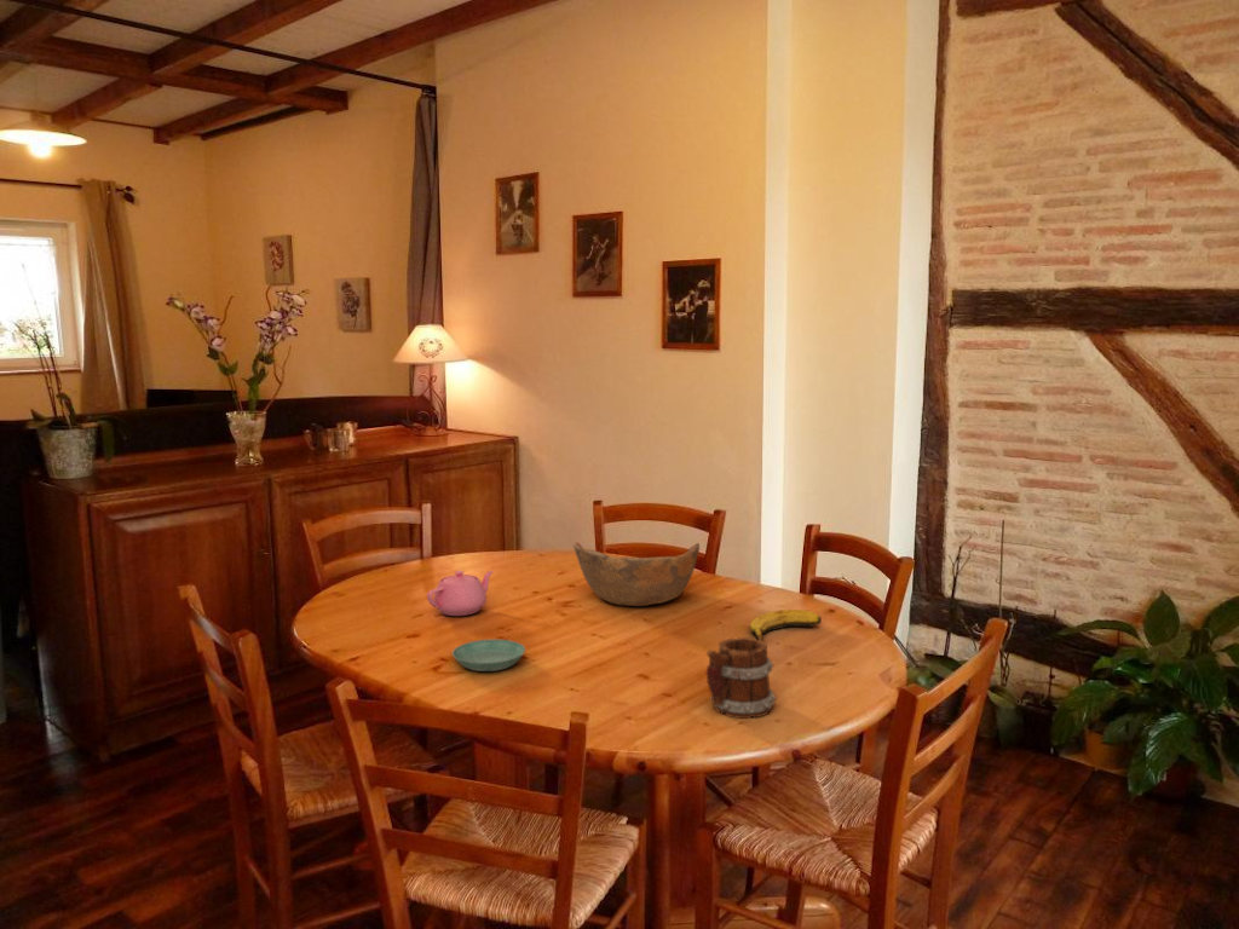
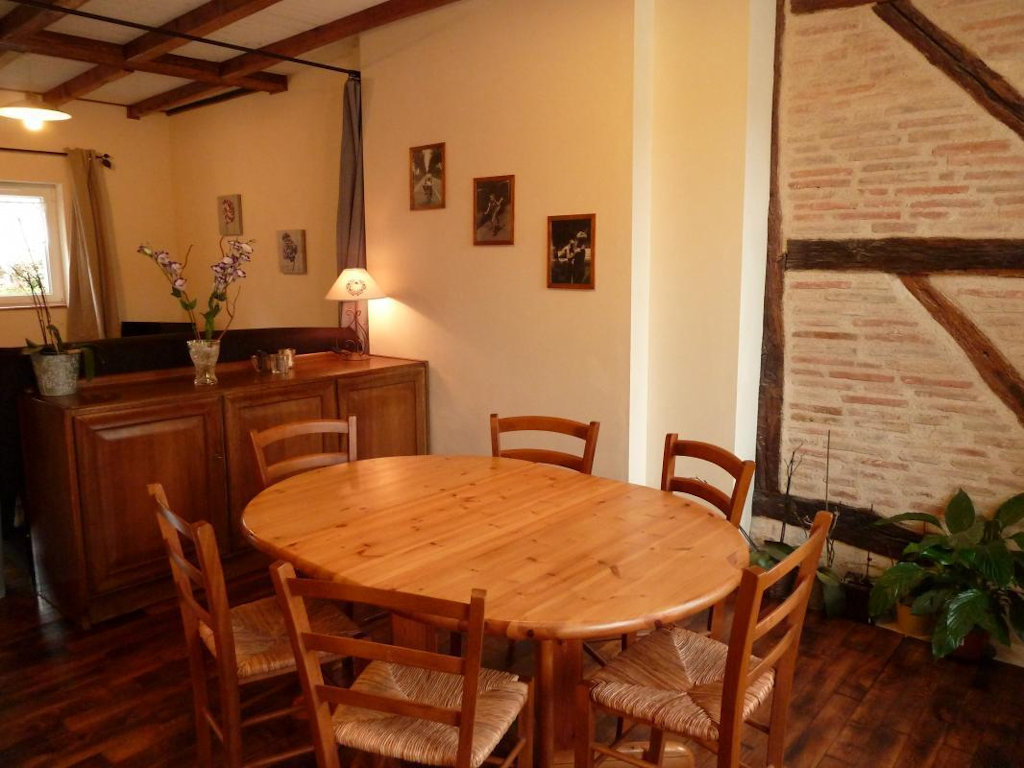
- mug (737, 675)
- banana (778, 623)
- bowl (636, 570)
- teapot (461, 590)
- saucer (489, 656)
